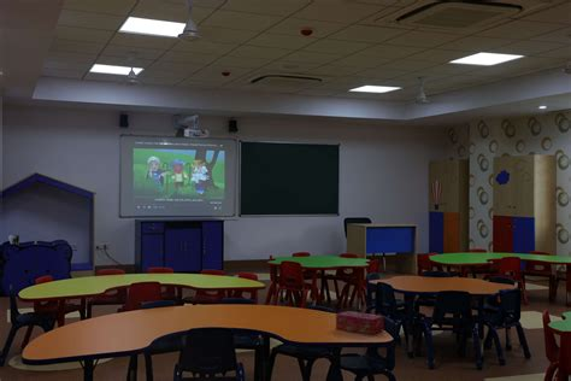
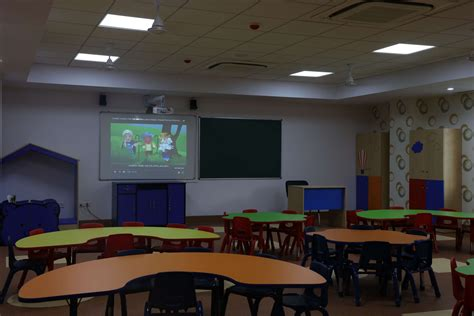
- tissue box (359, 322)
